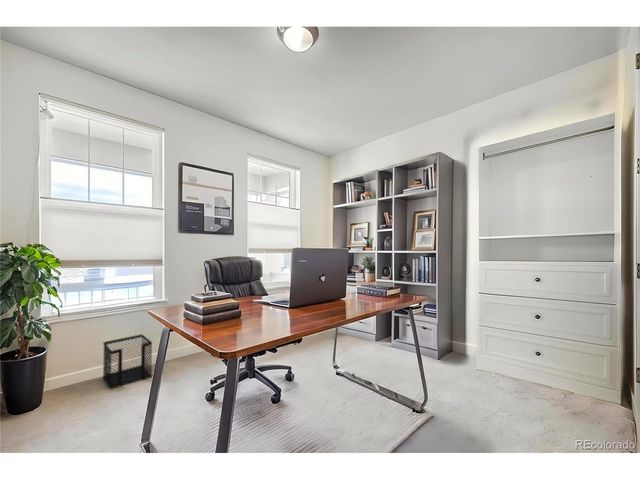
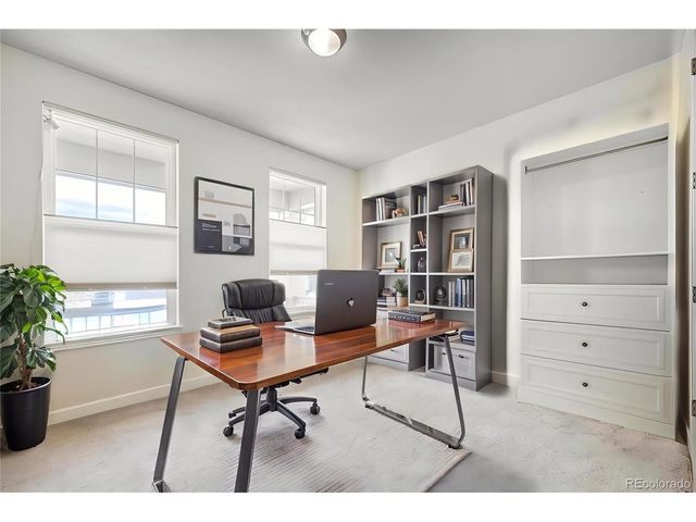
- wastebasket (126, 359)
